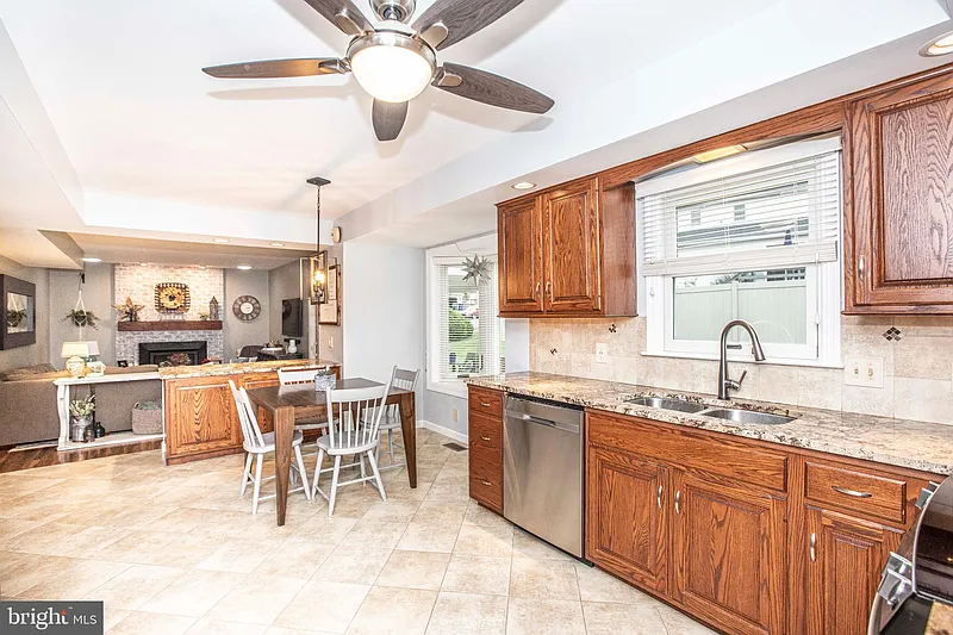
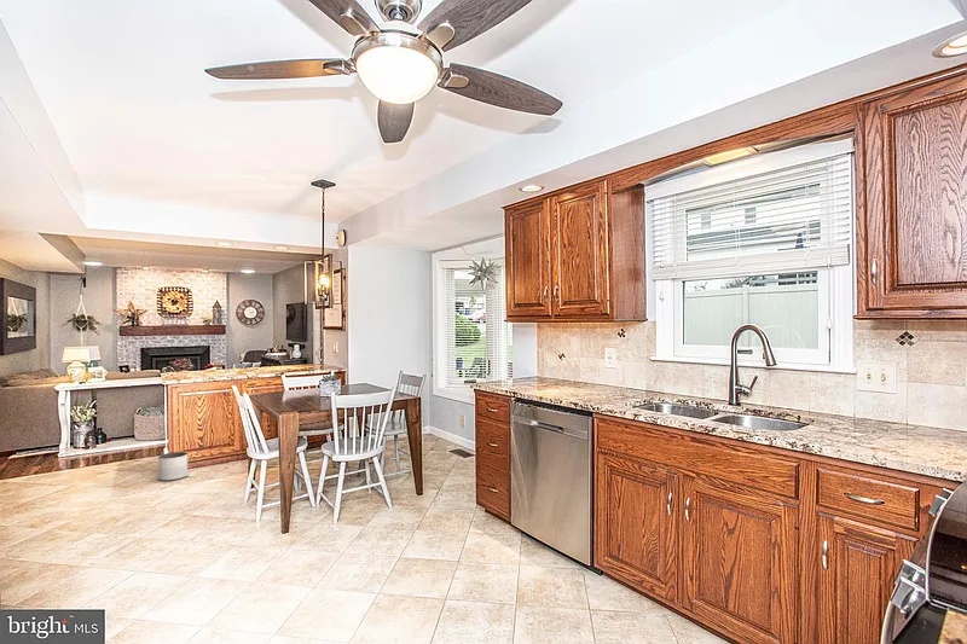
+ planter (173, 466)
